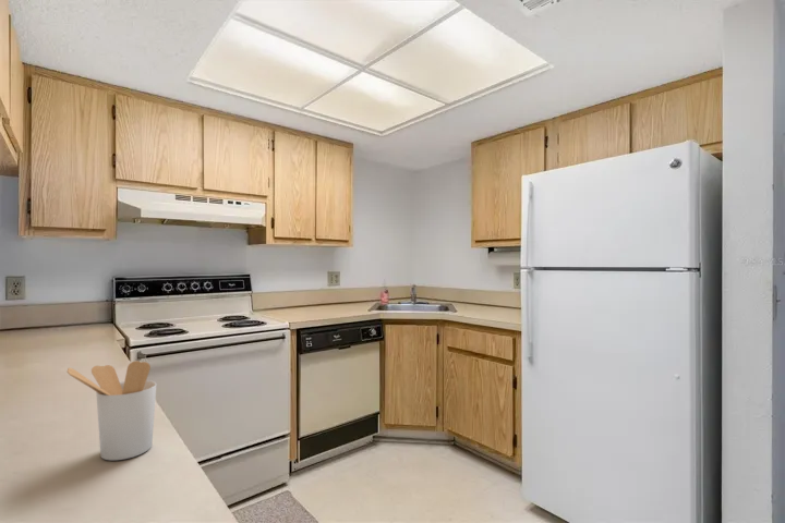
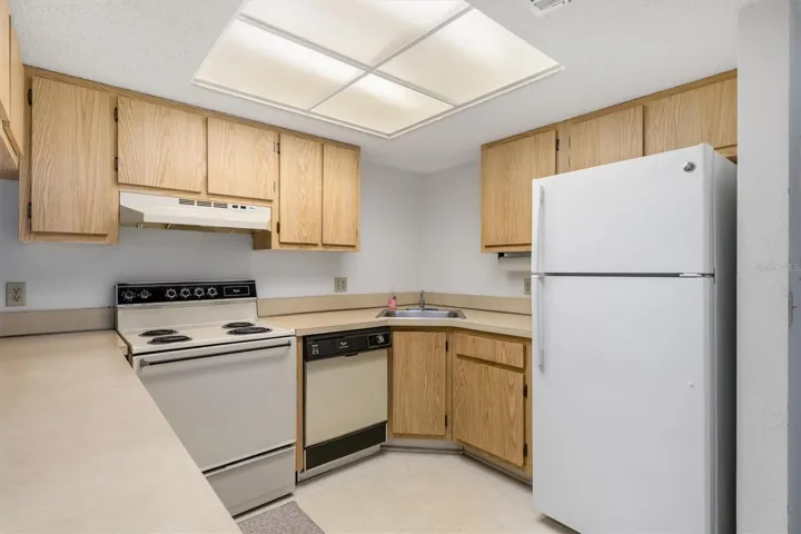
- utensil holder (111, 406)
